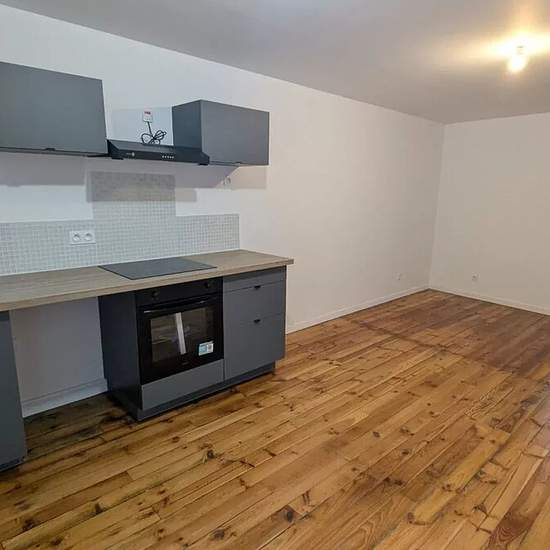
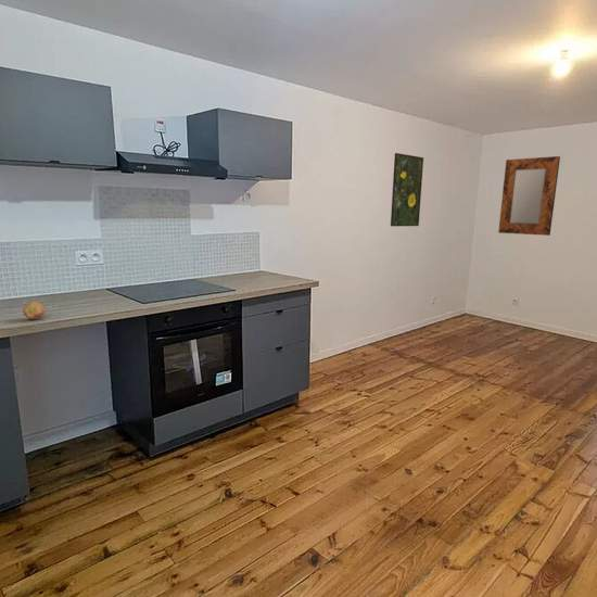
+ home mirror (528, 196)
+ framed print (407, 191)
+ fruit (34, 310)
